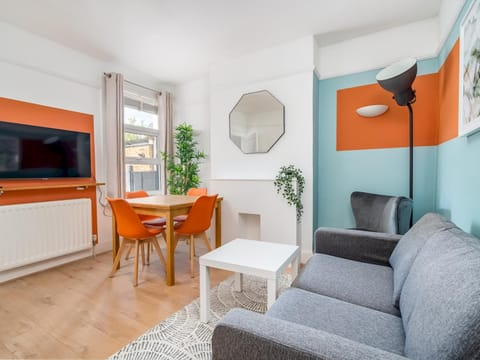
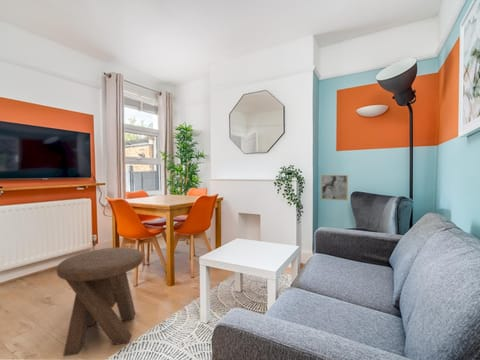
+ music stool (103, 294)
+ wall art (334, 187)
